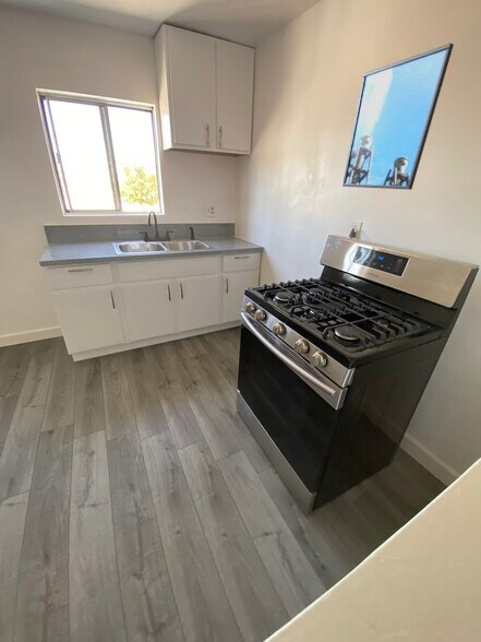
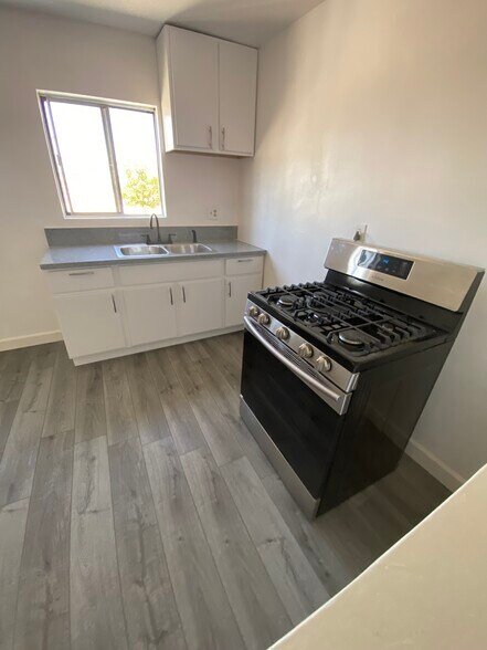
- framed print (386, 129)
